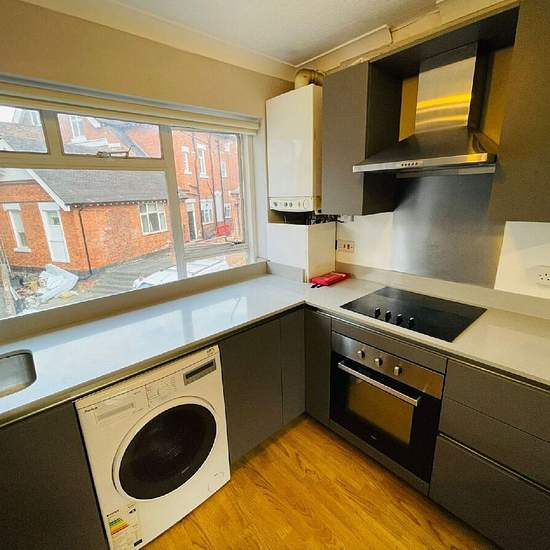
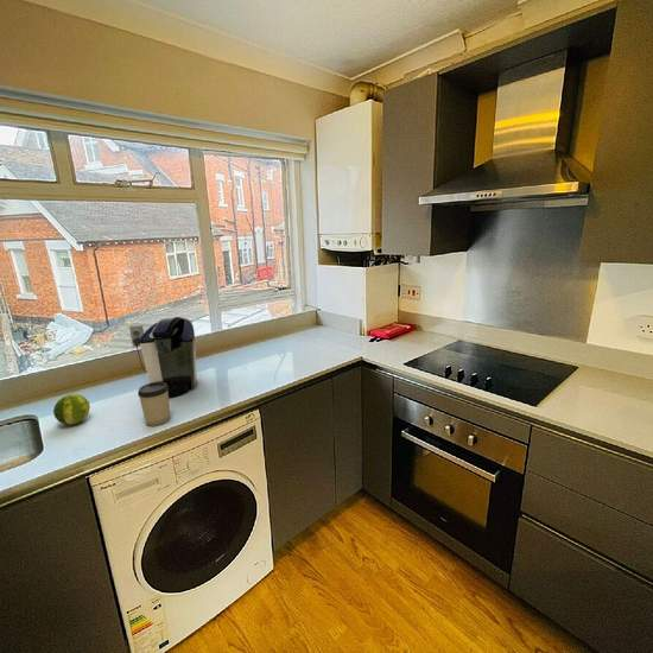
+ cup (156, 404)
+ coffee maker (157, 353)
+ fruit (71, 408)
